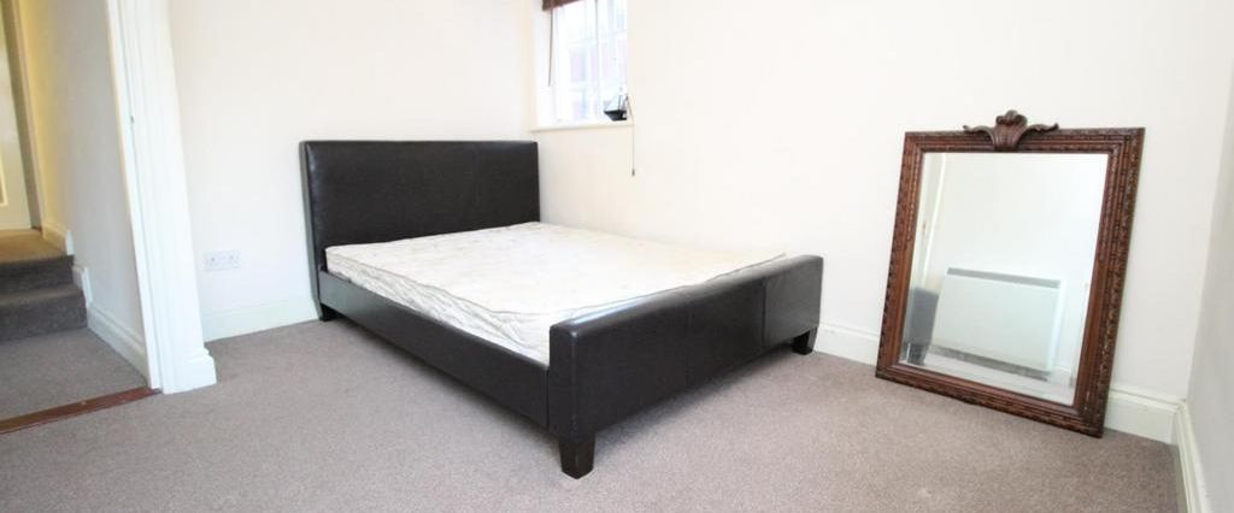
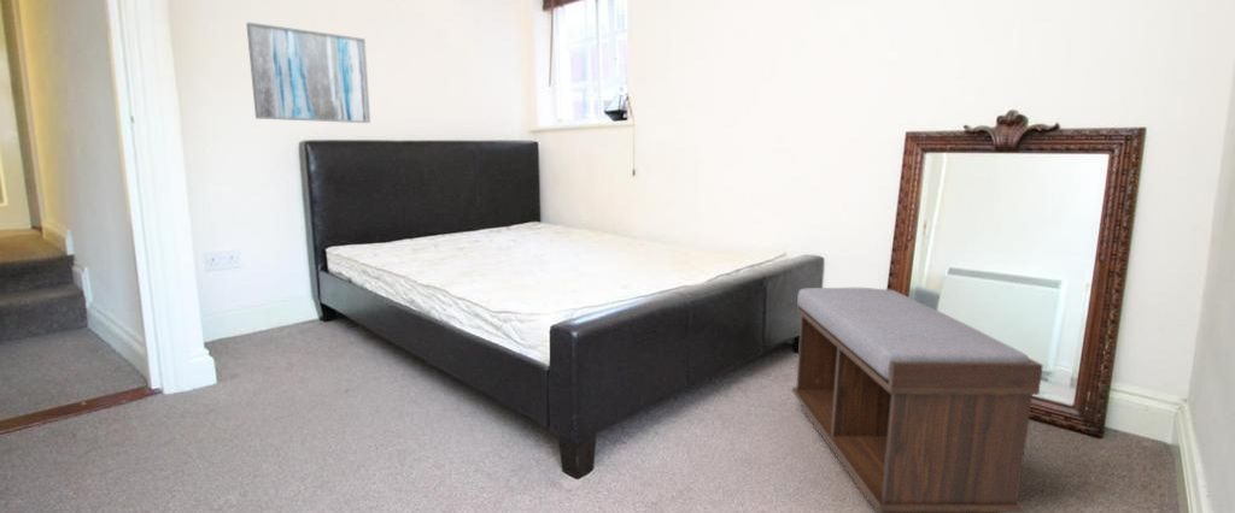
+ wall art (312, 76)
+ bench (886, 384)
